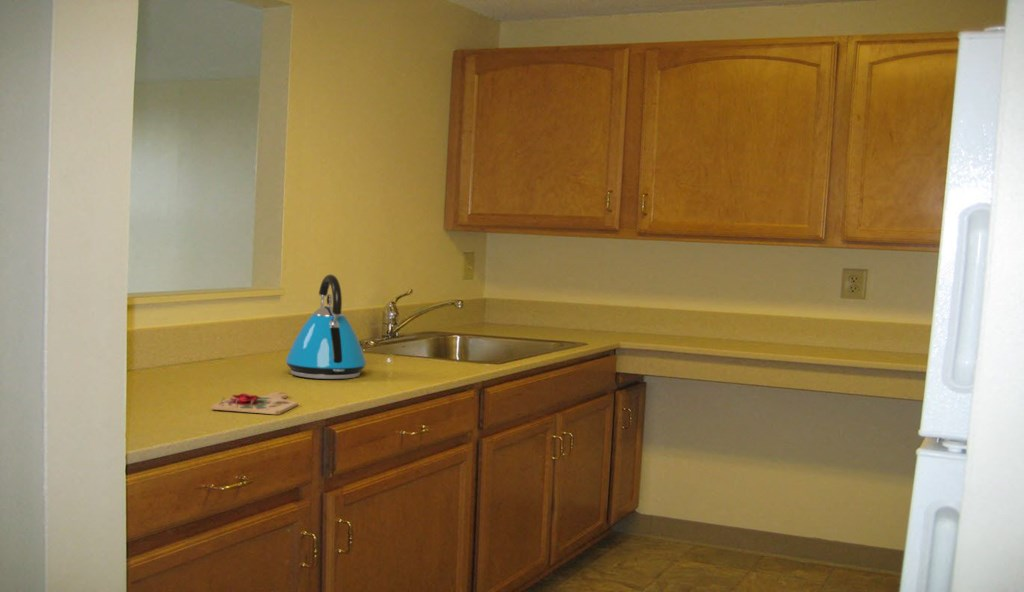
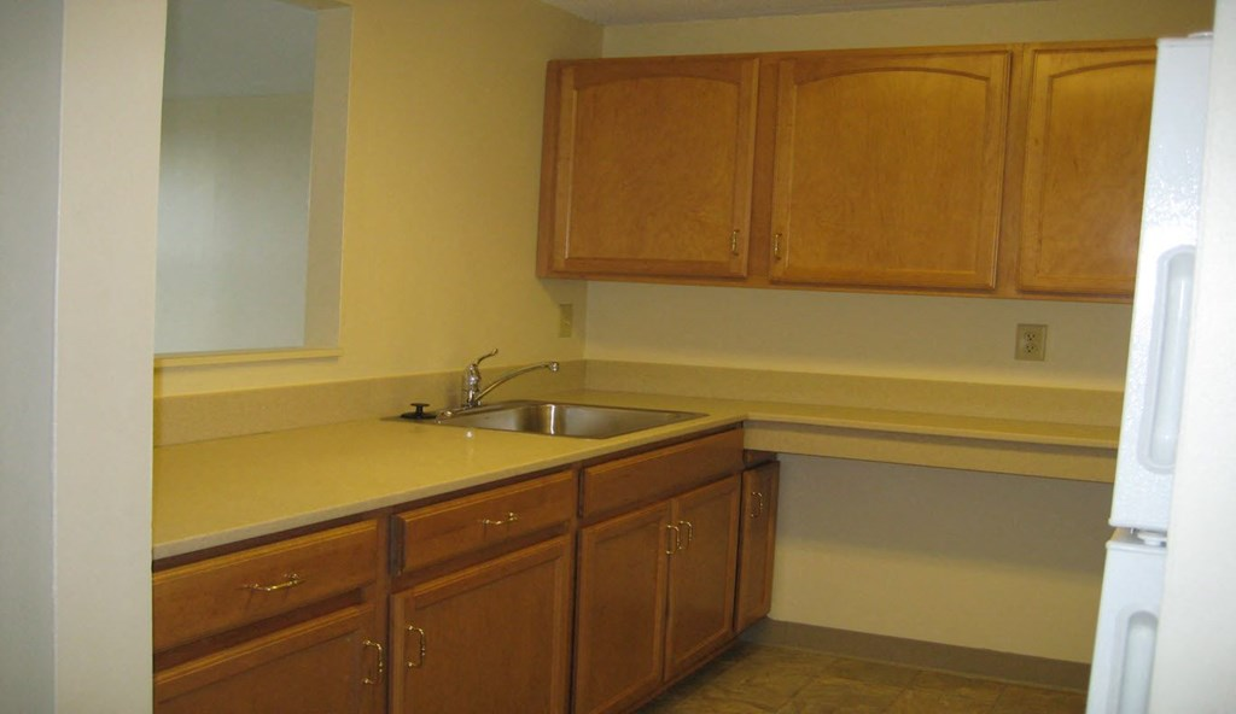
- kettle (328, 324)
- cutting board (263, 397)
